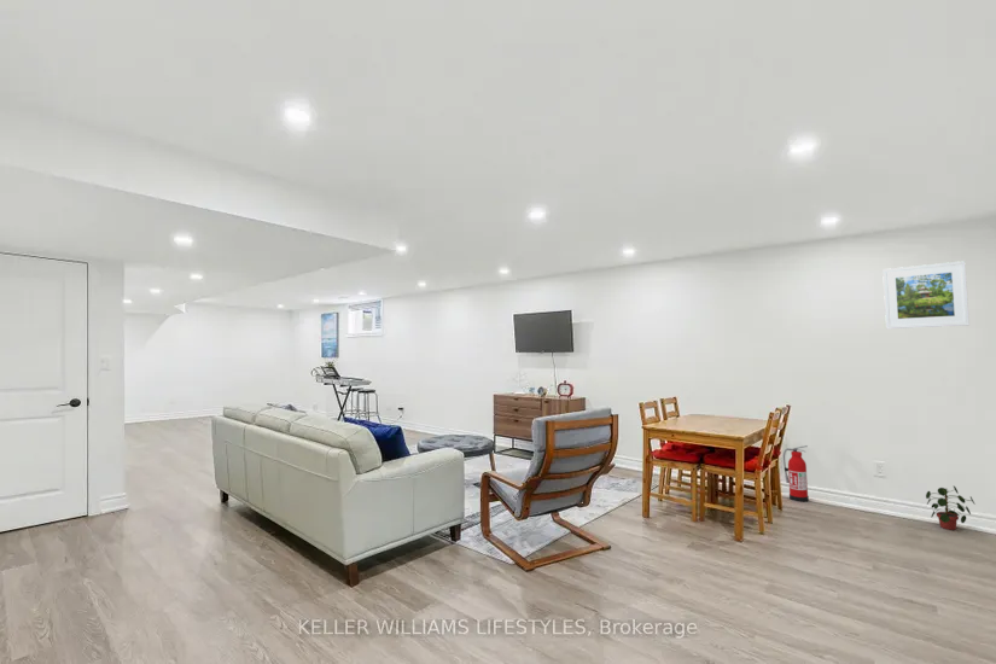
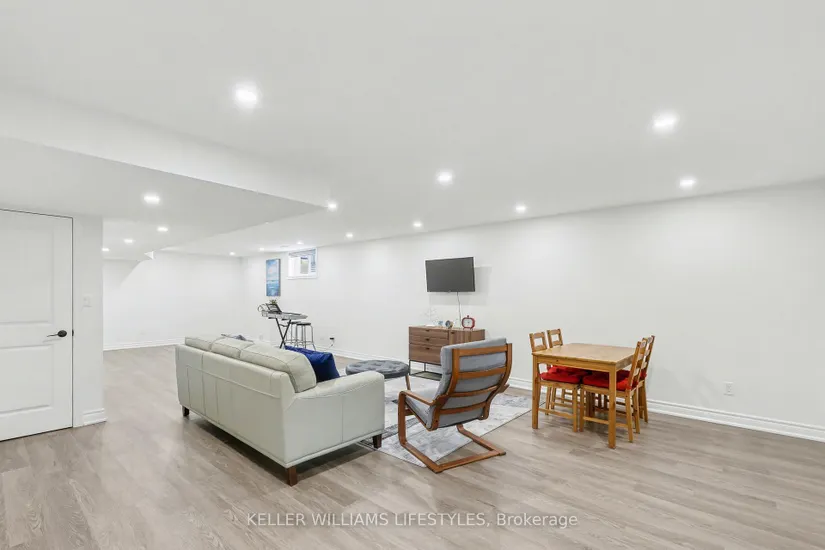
- fire extinguisher (796, 471)
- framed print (924, 296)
- potted plant (950, 505)
